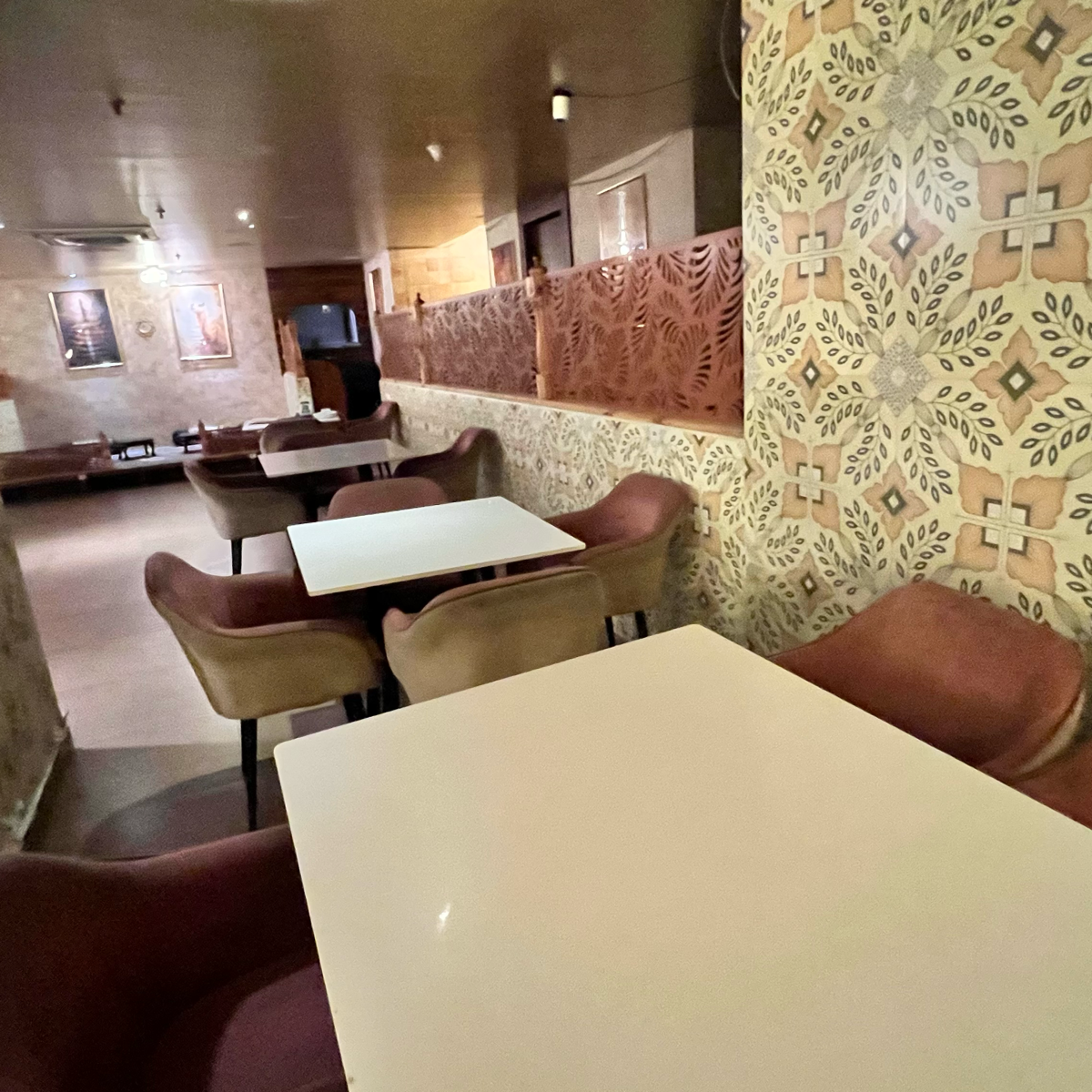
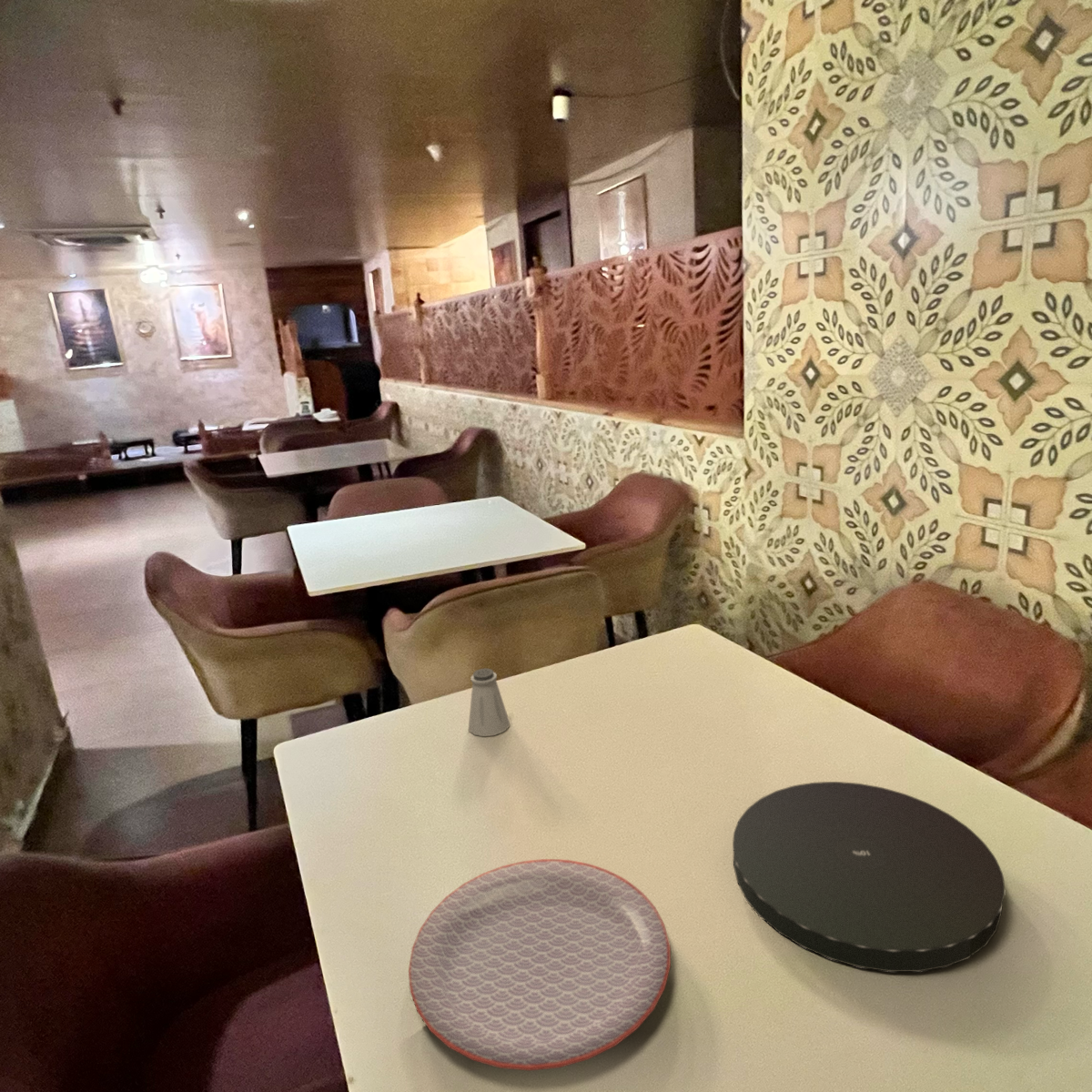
+ plate (540, 954)
+ plate (860, 863)
+ saltshaker (486, 699)
